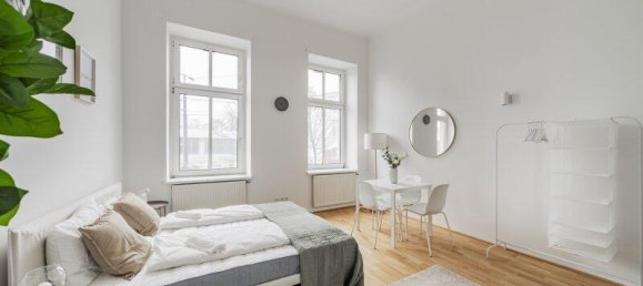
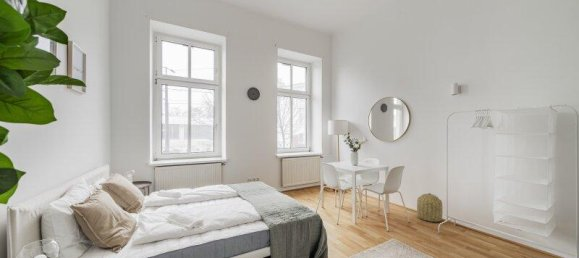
+ basket (429, 206)
